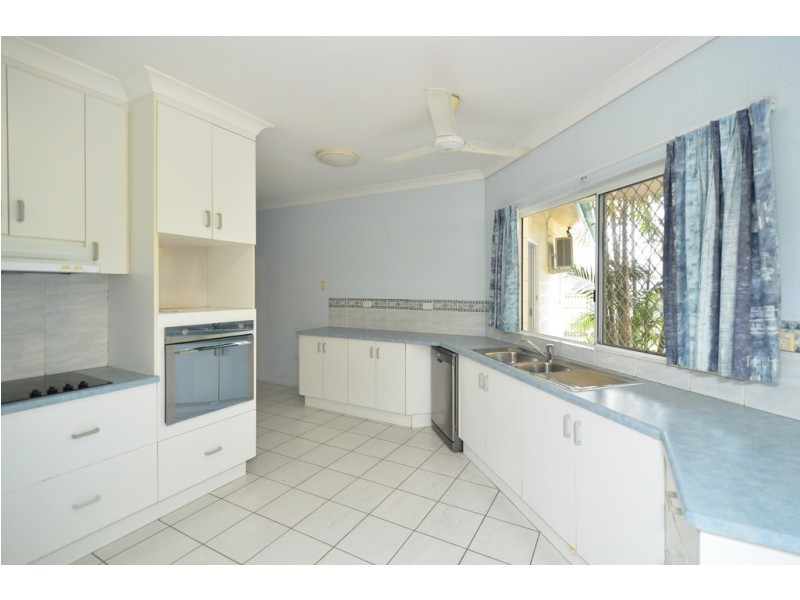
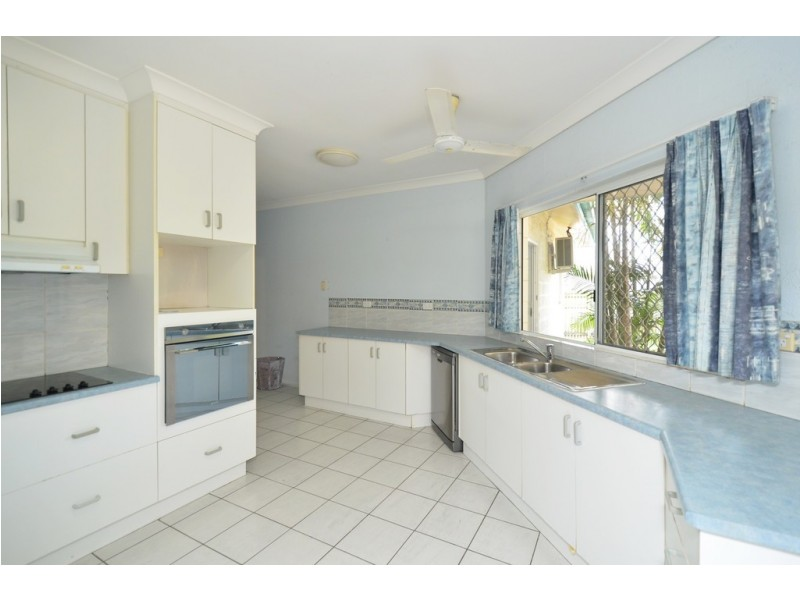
+ waste bin (269, 372)
